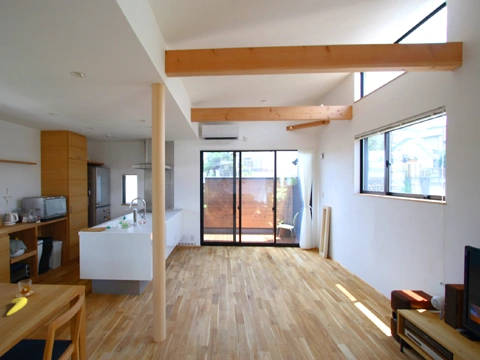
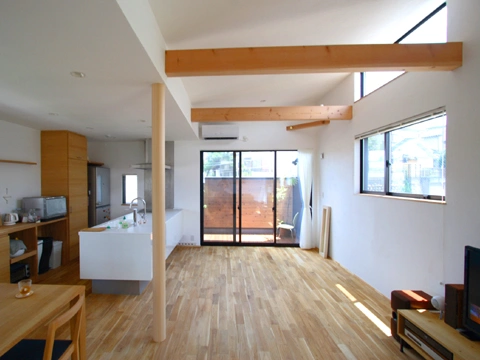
- banana (18, 303)
